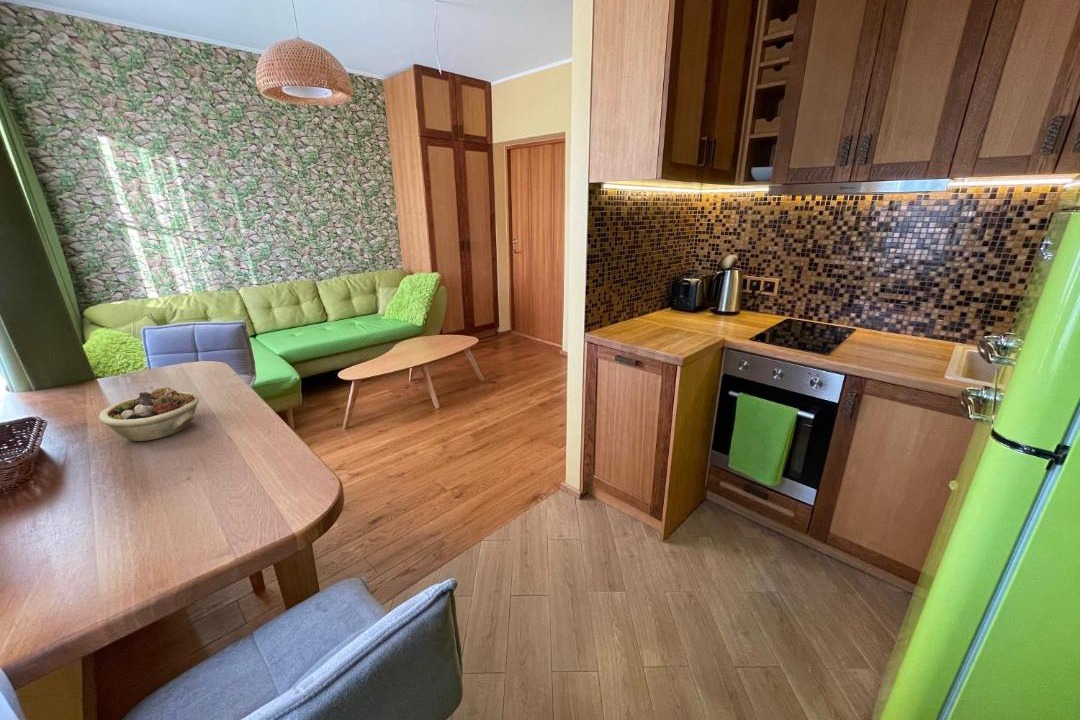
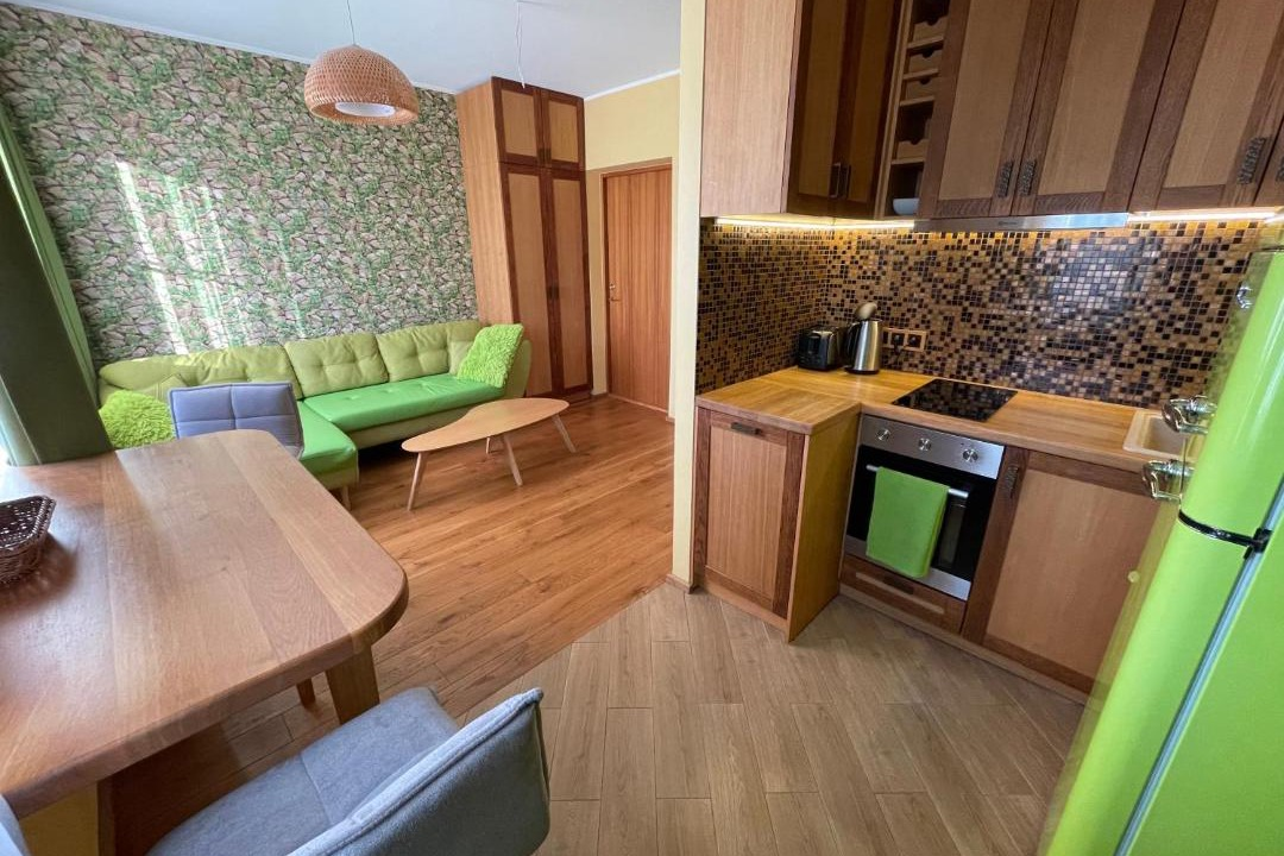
- succulent planter (153, 412)
